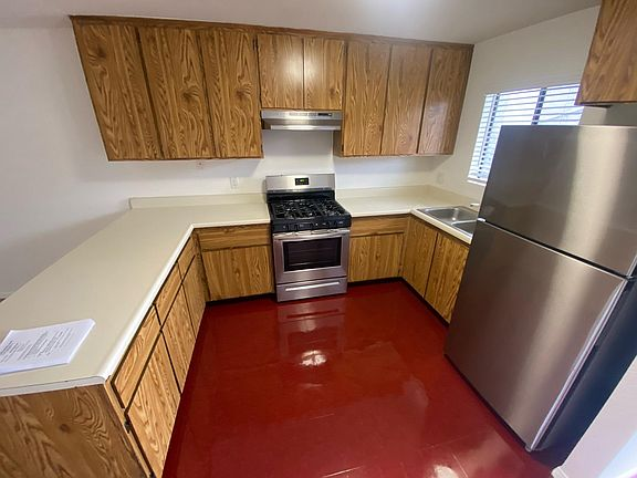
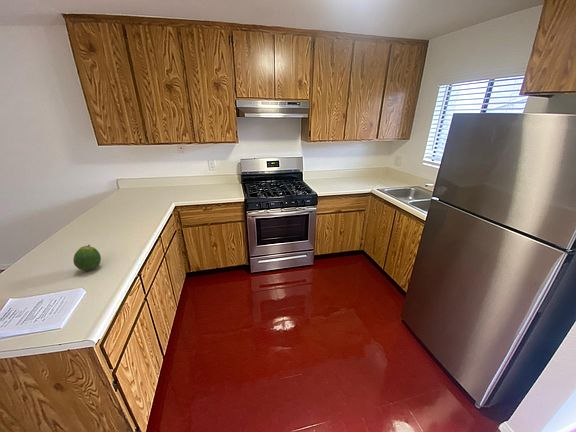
+ fruit (86, 258)
